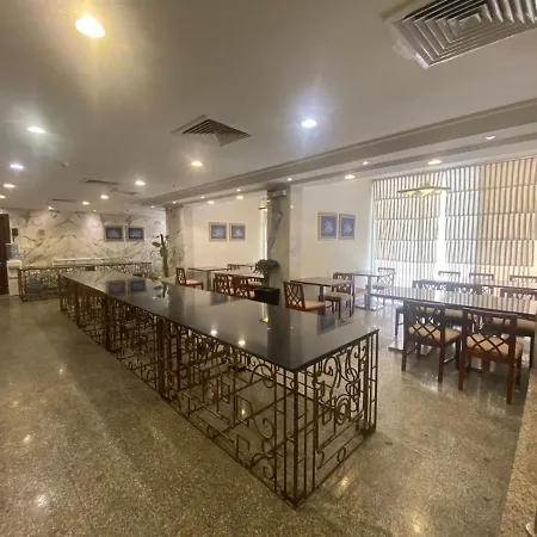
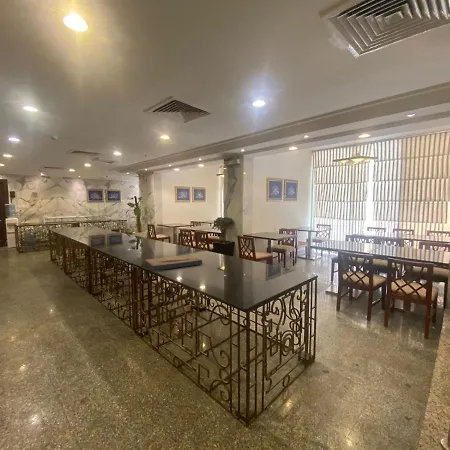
+ fish fossil (173, 261)
